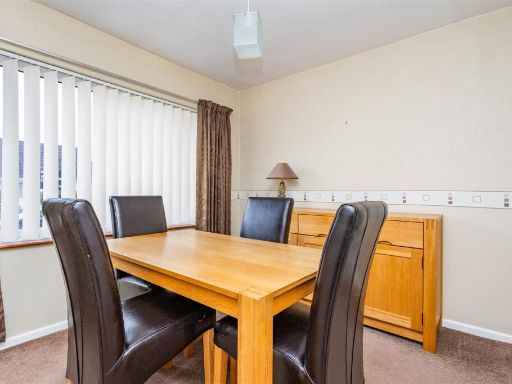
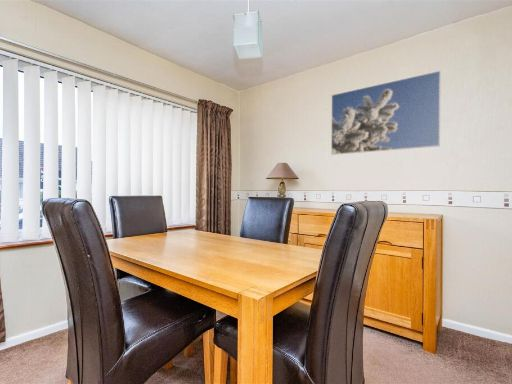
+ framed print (379, 117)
